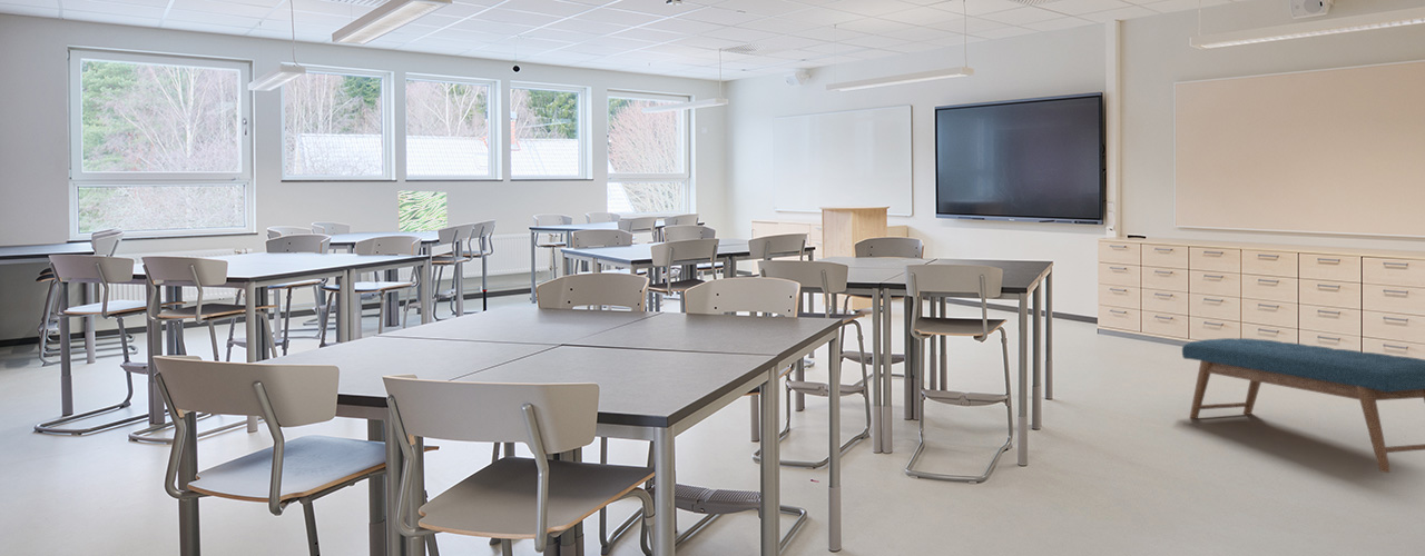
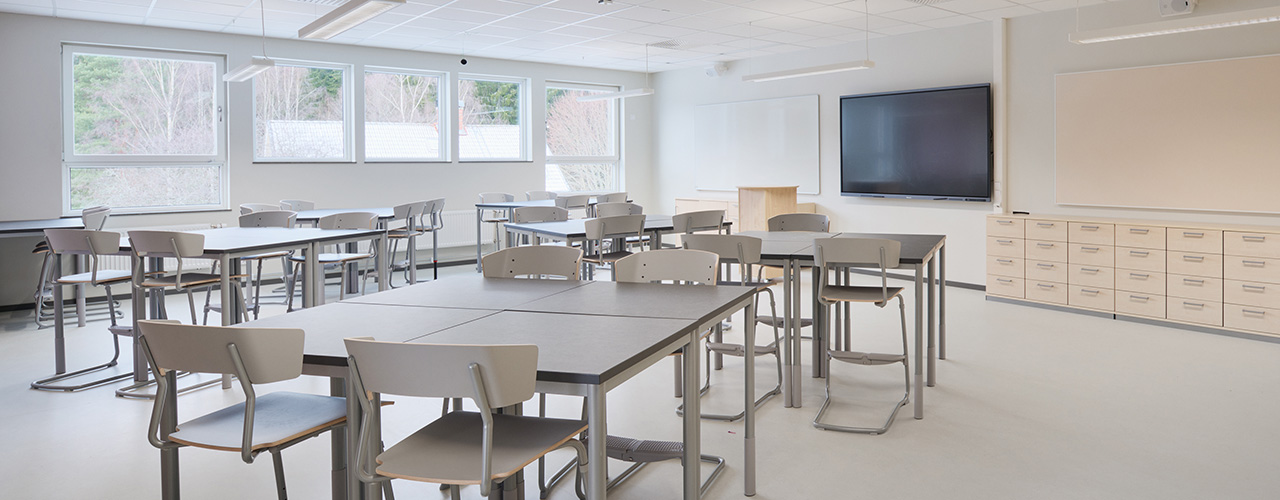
- wall art (423, 211)
- bench (1309, 390)
